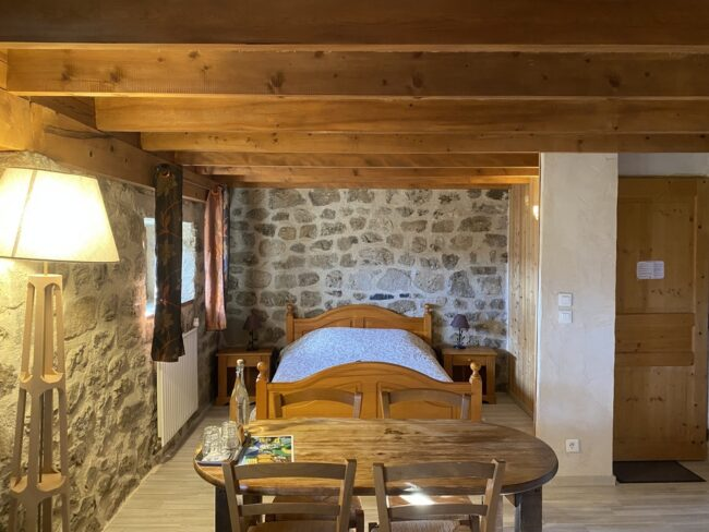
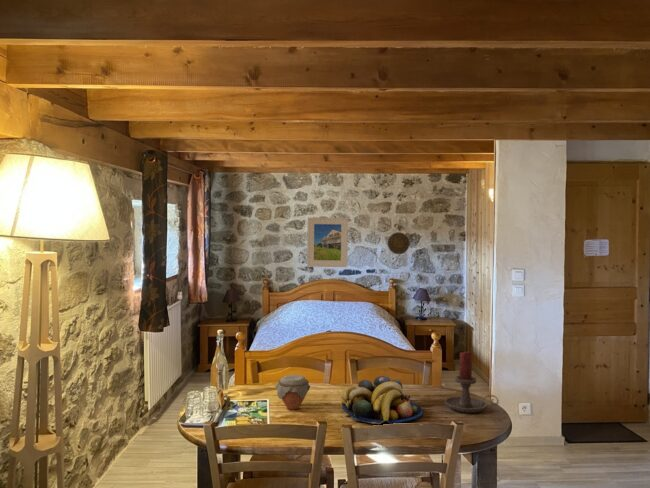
+ jar (292, 392)
+ decorative plate (398, 243)
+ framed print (327, 242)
+ candle holder (471, 379)
+ fruit bowl (382, 395)
